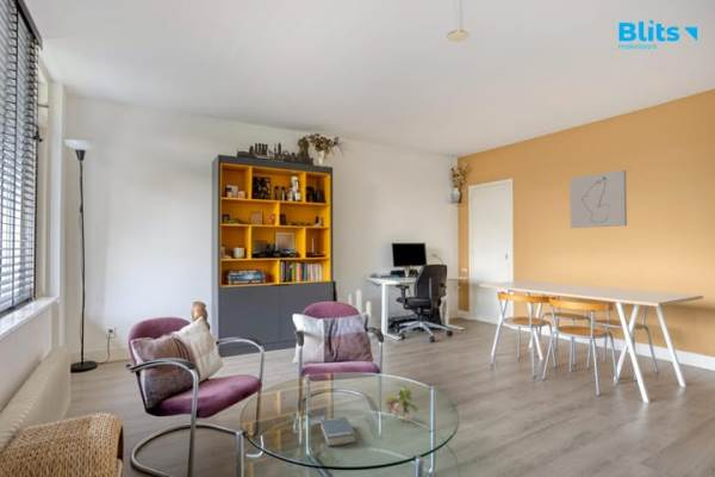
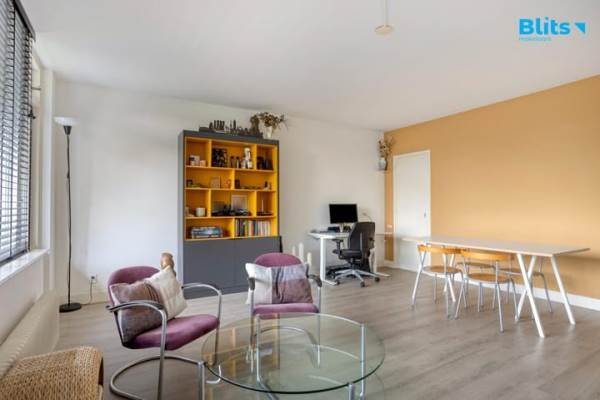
- plant (400, 398)
- hardback book (337, 430)
- wall art (596, 200)
